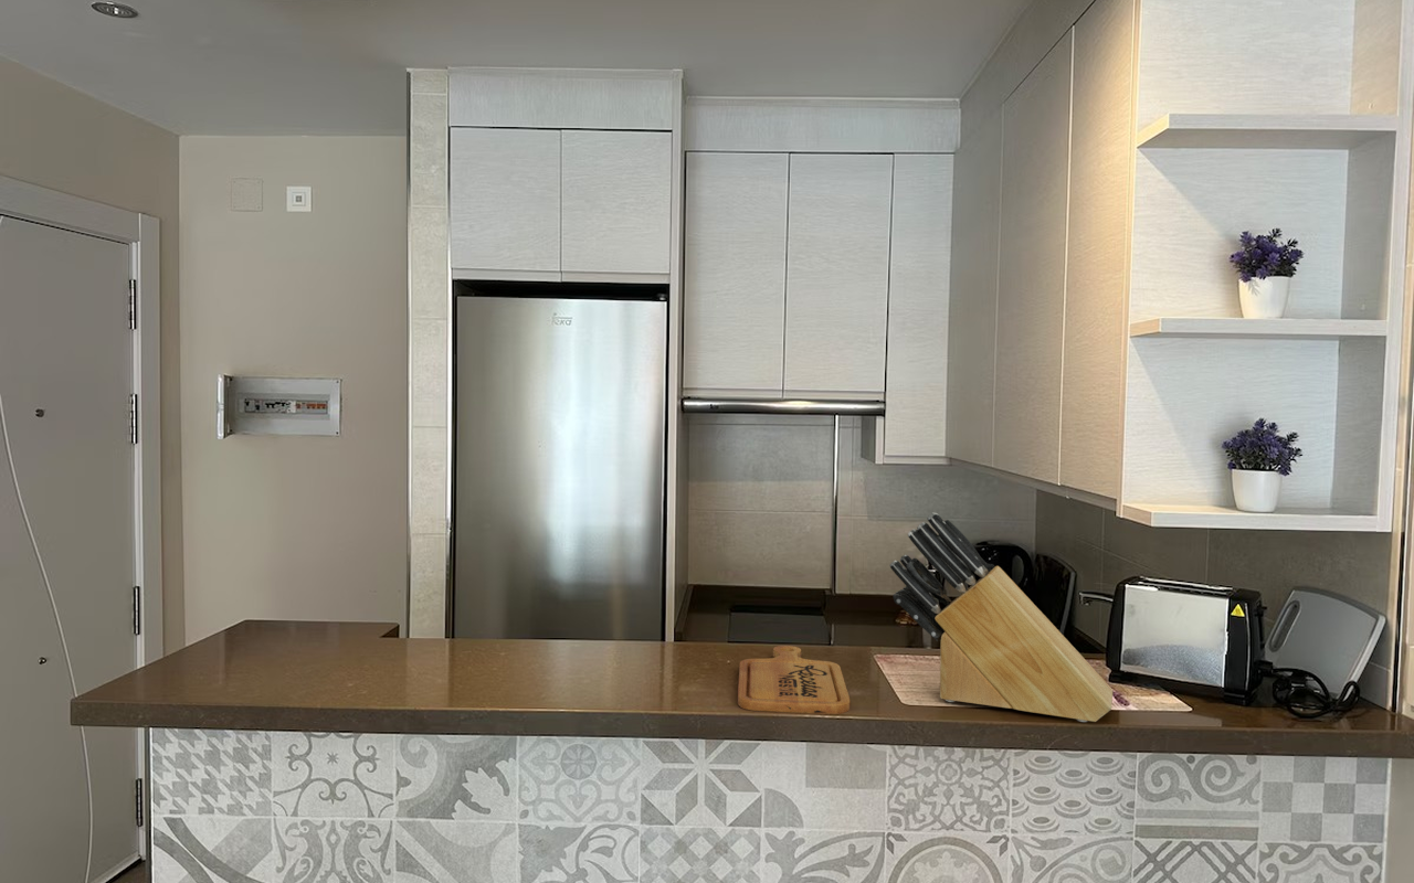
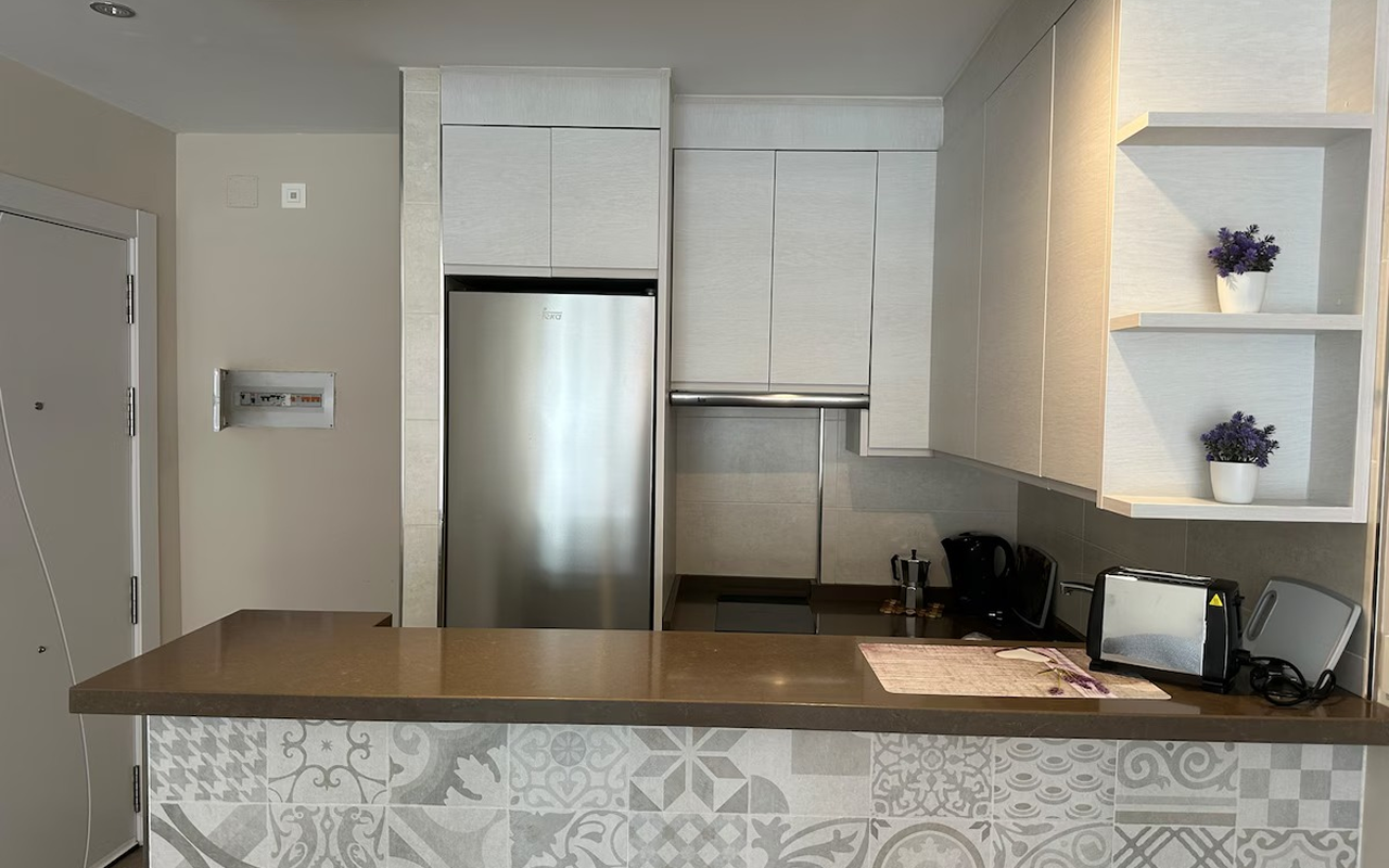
- knife block (999, 608)
- cutting board (790, 675)
